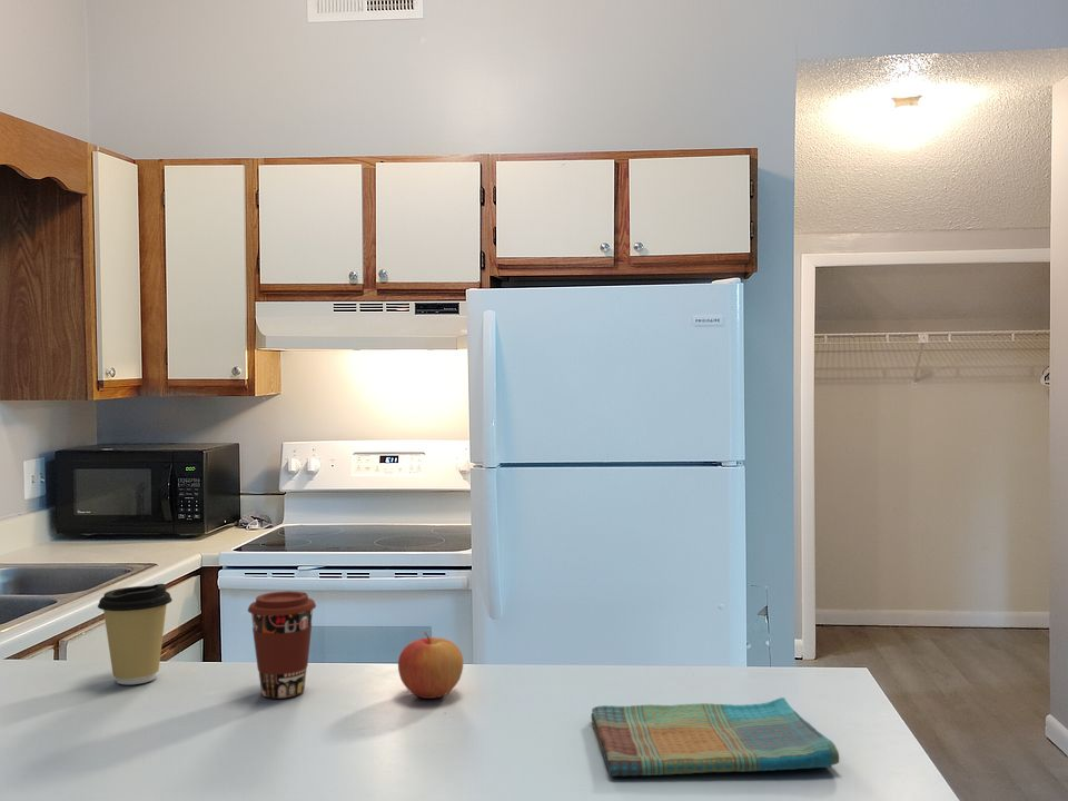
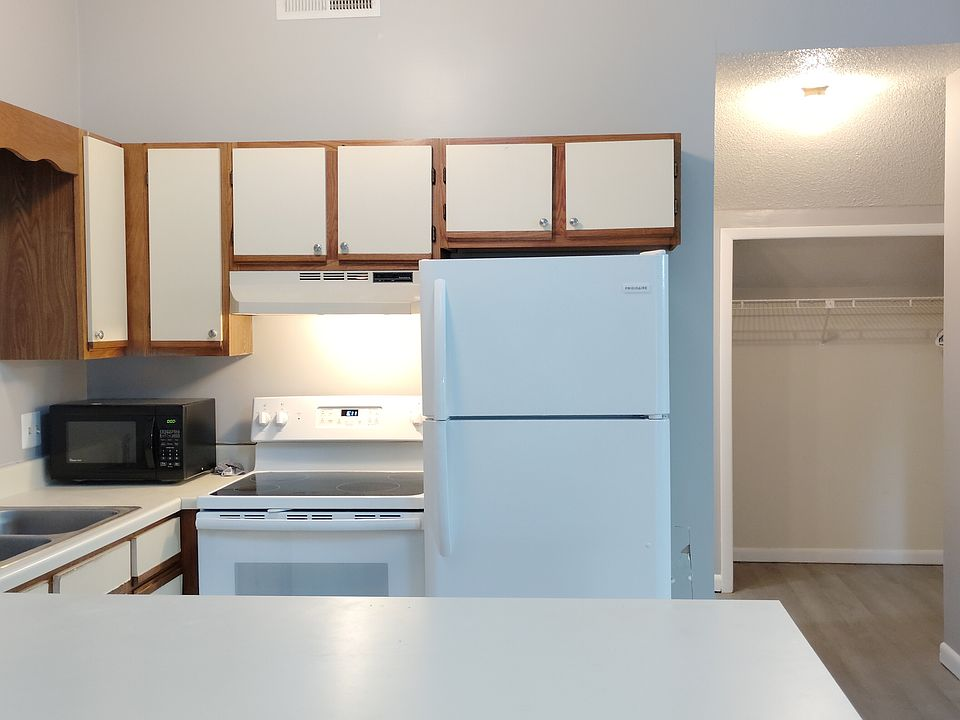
- apple (431, 662)
- coffee cup (283, 643)
- dish towel (706, 732)
- coffee cup (136, 633)
